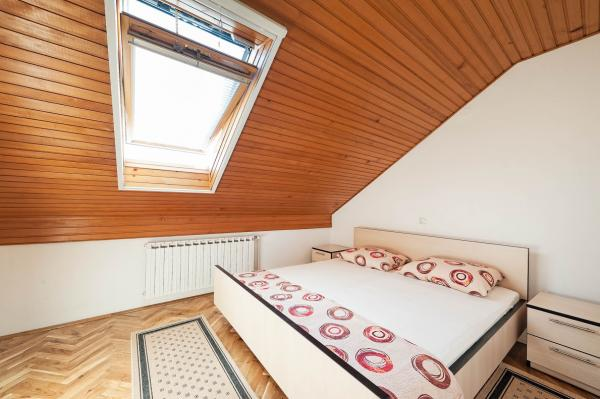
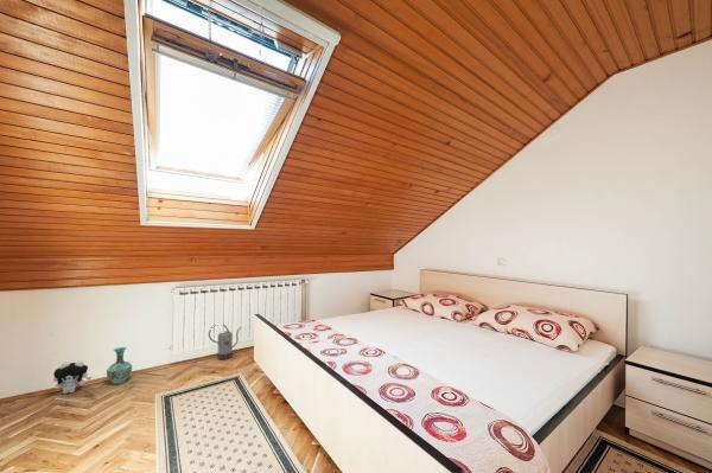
+ watering can (224, 339)
+ plush toy (72, 376)
+ vase (119, 365)
